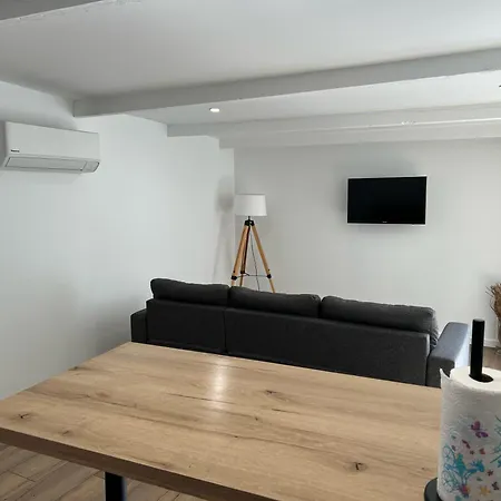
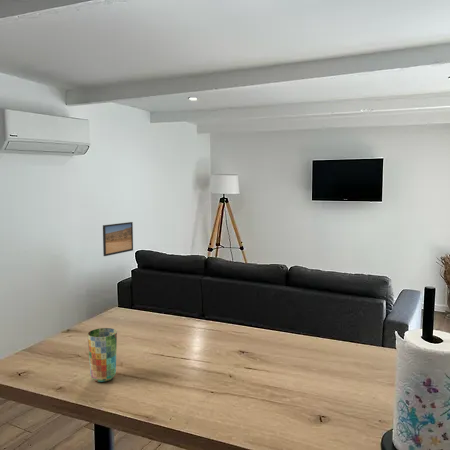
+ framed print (118, 238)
+ cup (102, 355)
